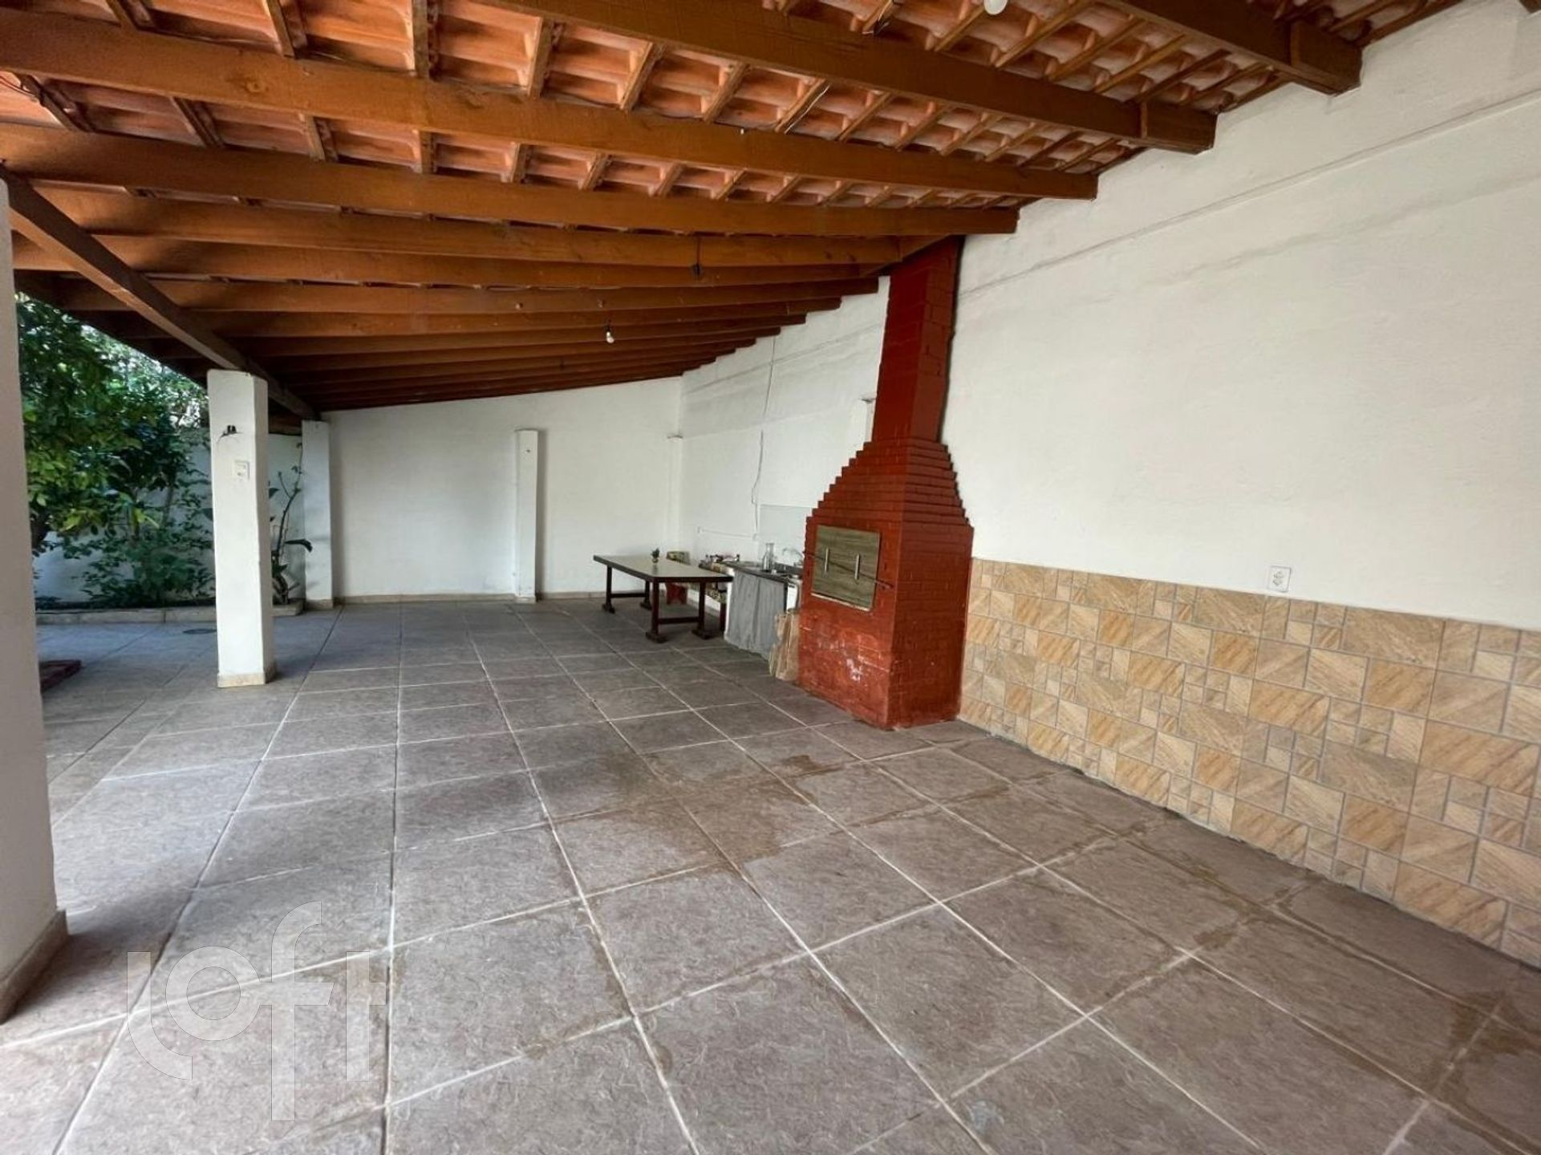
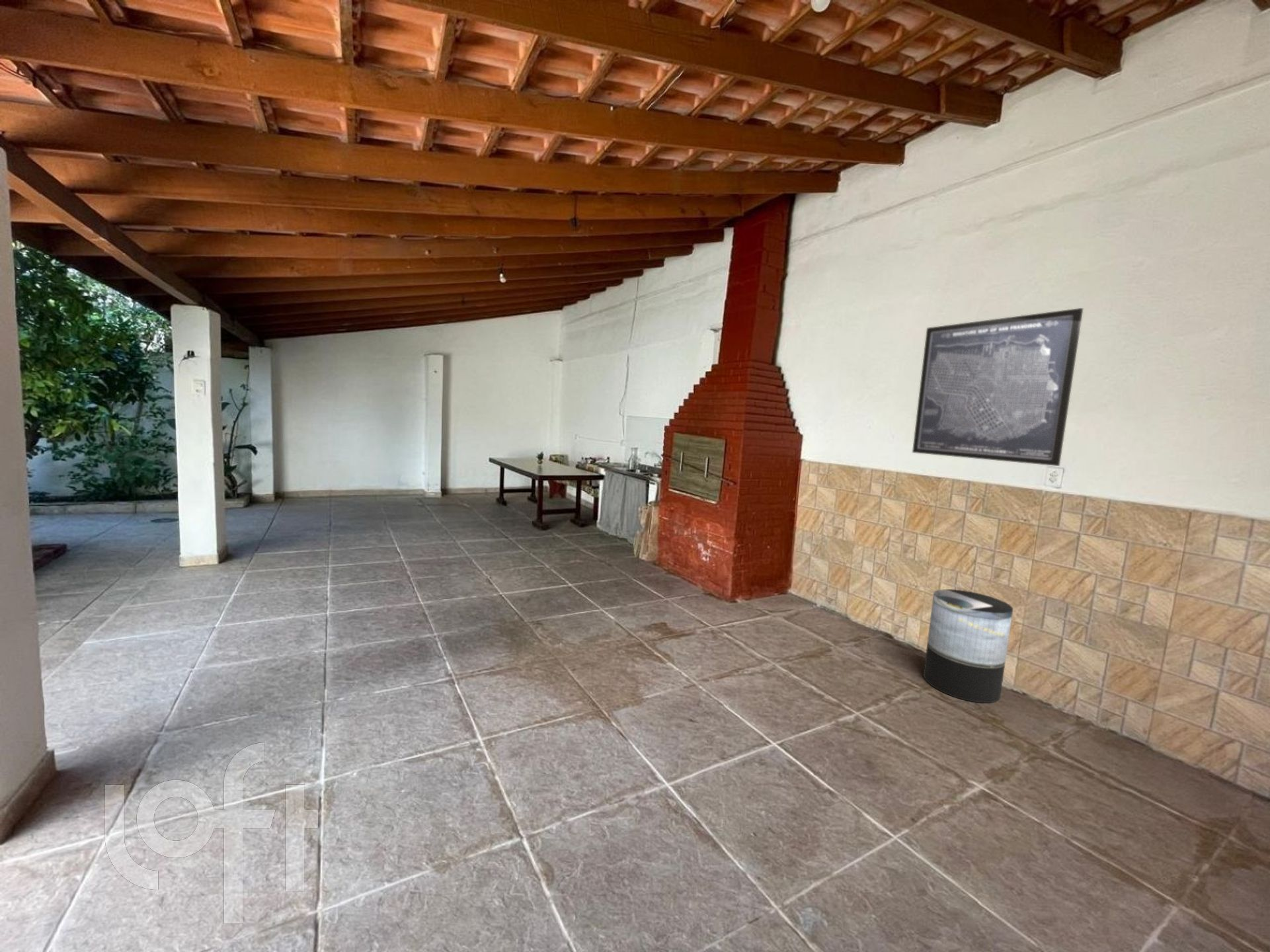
+ trash can (966, 643)
+ wall art (986, 389)
